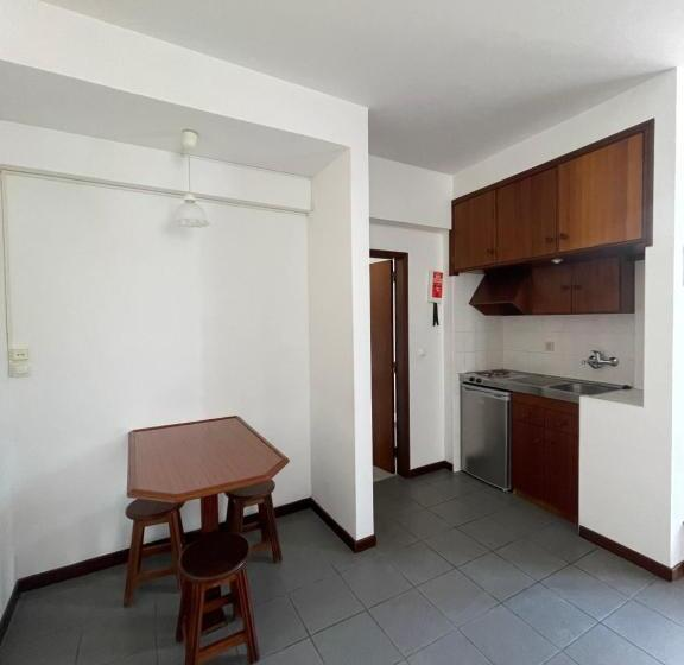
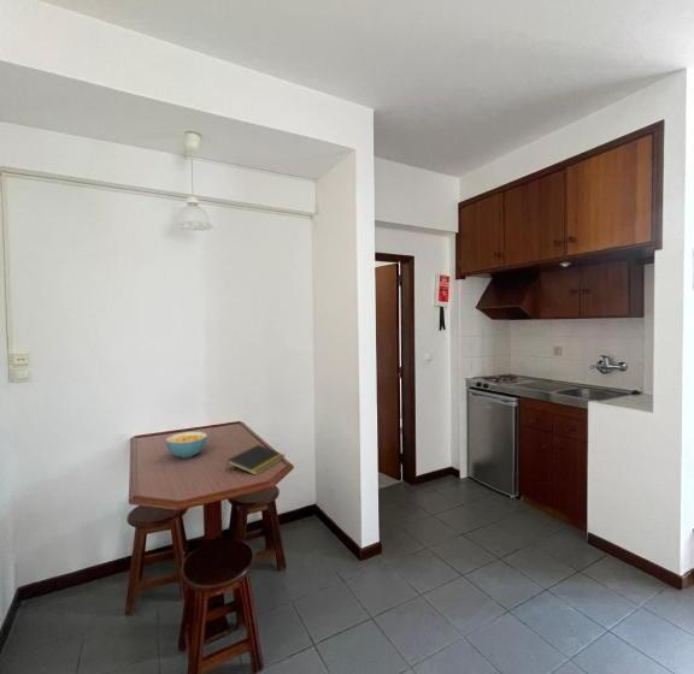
+ cereal bowl (187, 447)
+ notepad (257, 459)
